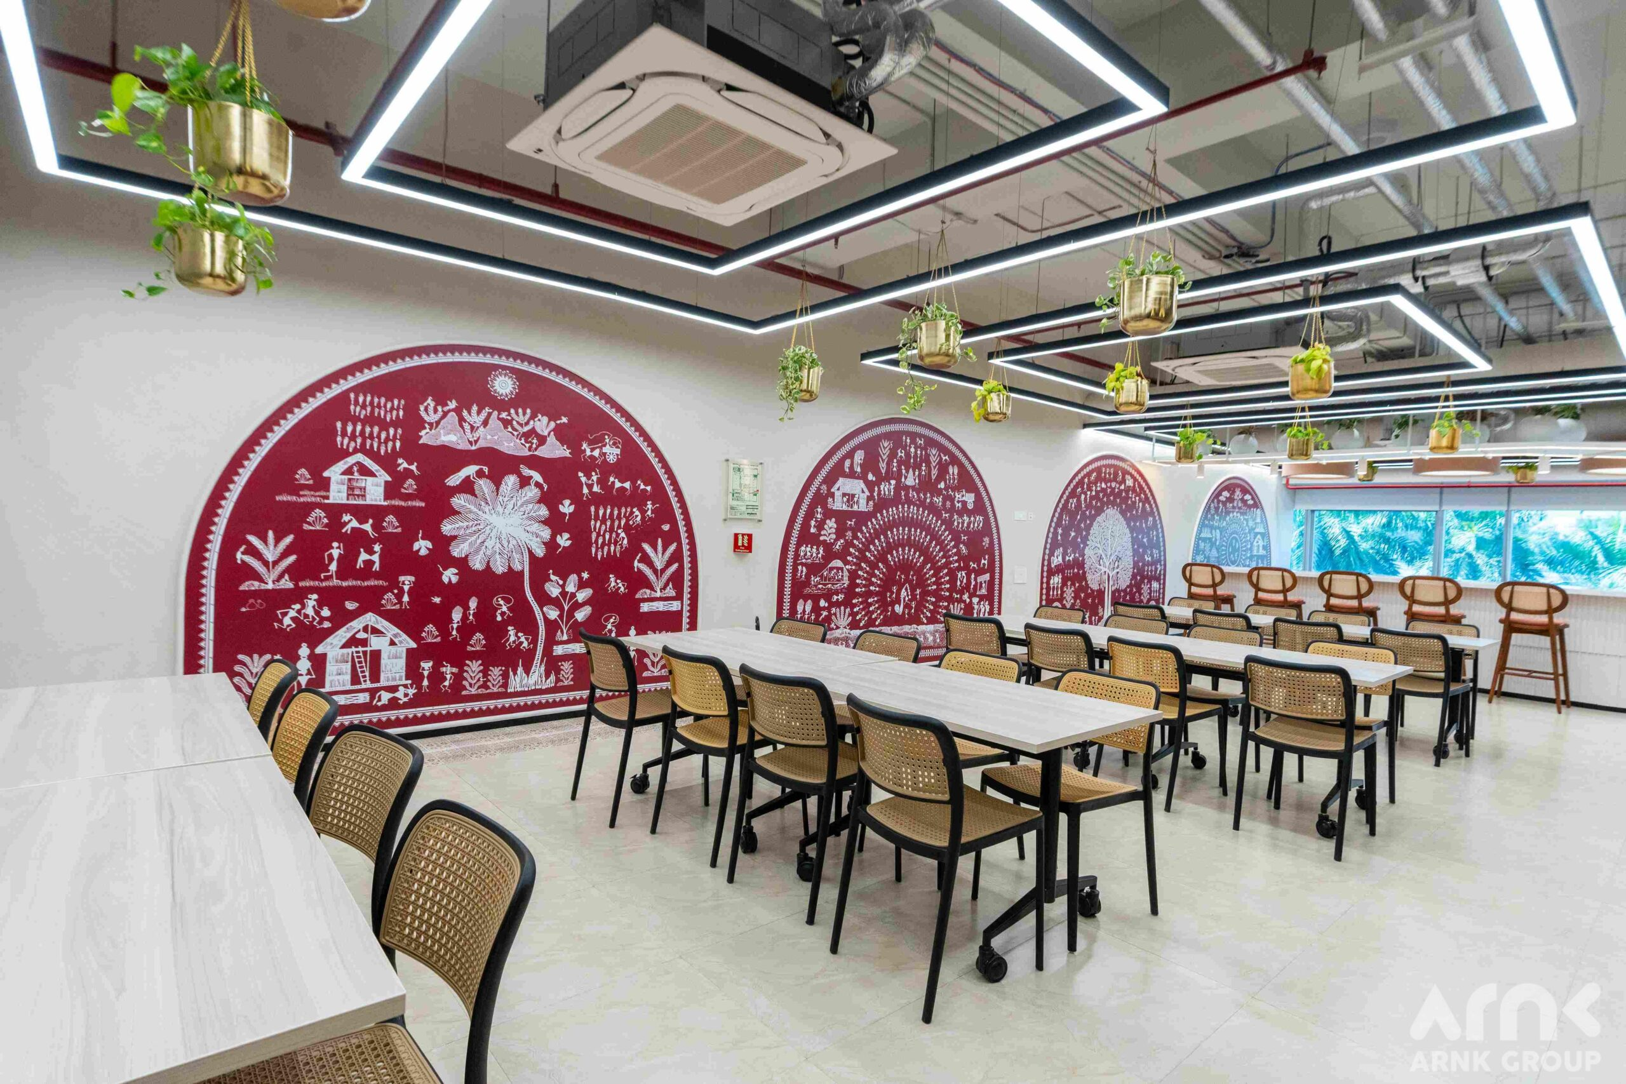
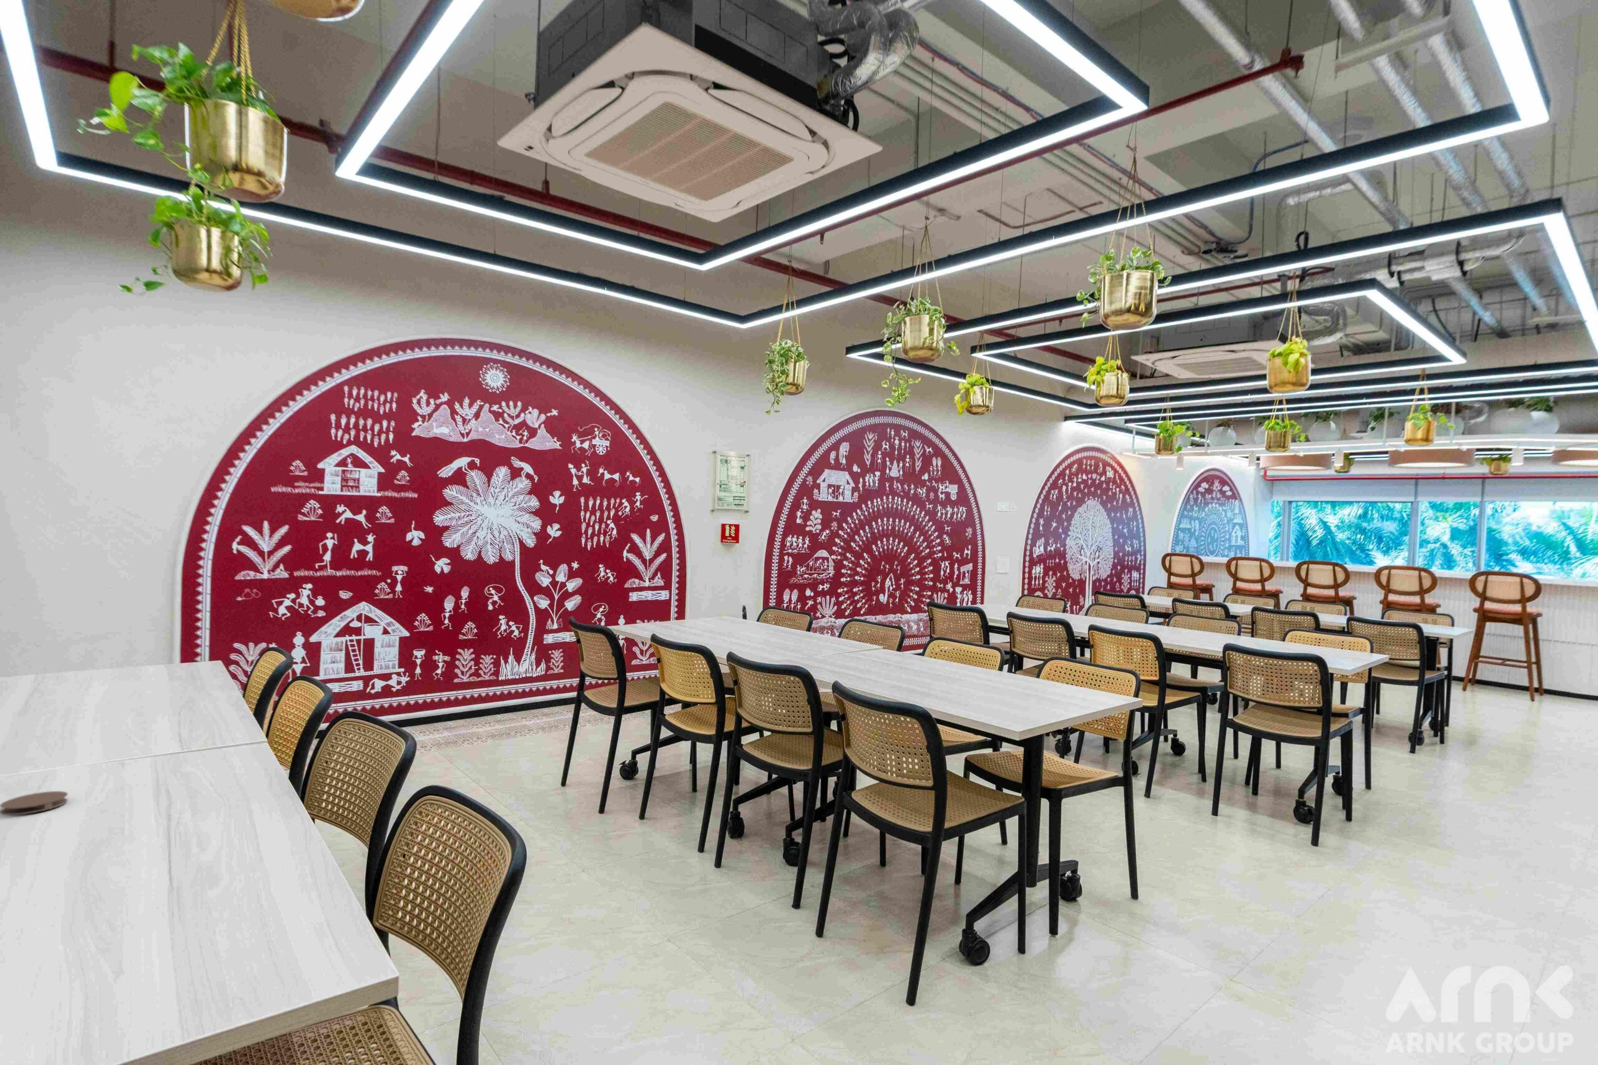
+ coaster (34, 802)
